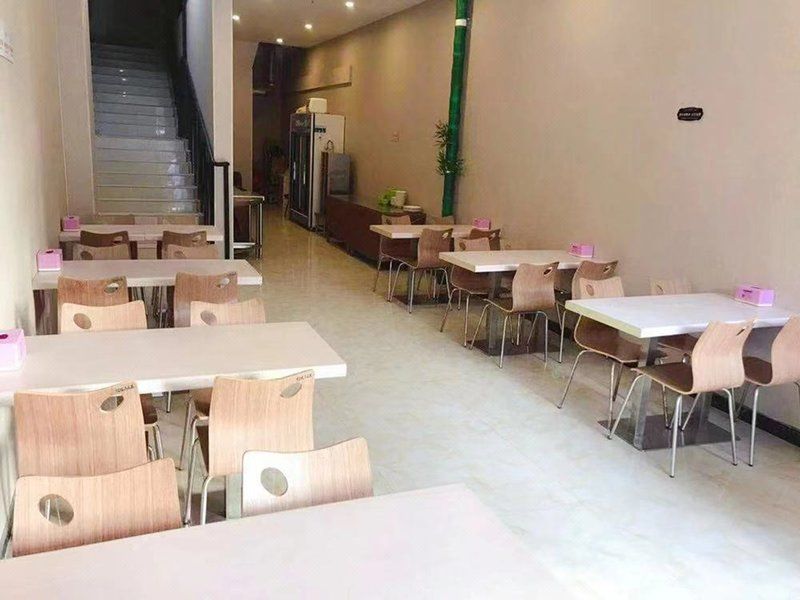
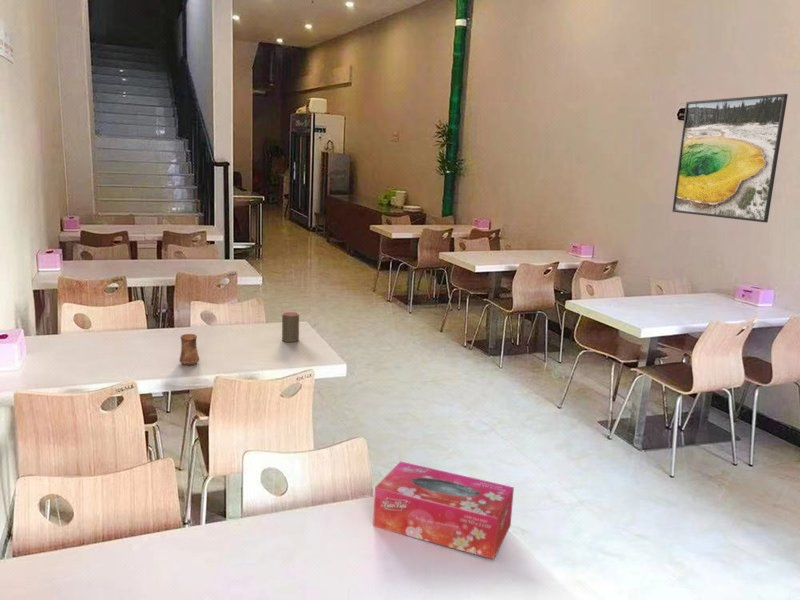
+ tissue box (443, 506)
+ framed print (724, 158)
+ cup (290, 326)
+ cup (189, 349)
